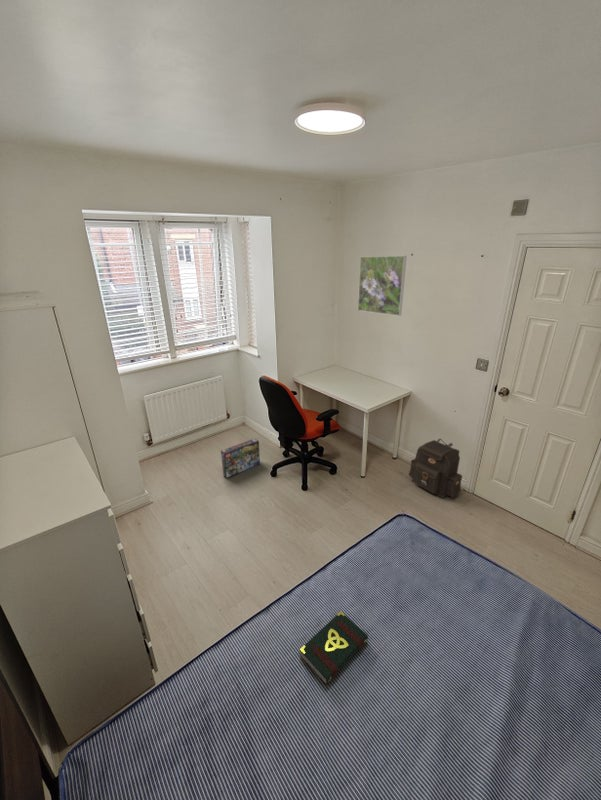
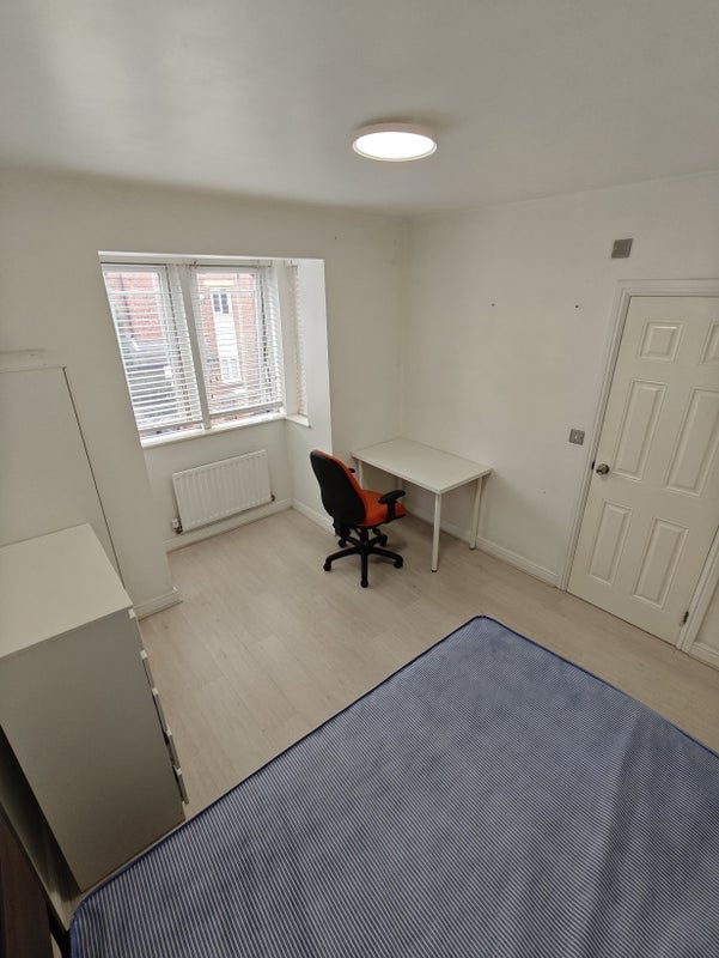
- backpack (436, 465)
- box (241, 457)
- book (334, 645)
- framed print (380, 285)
